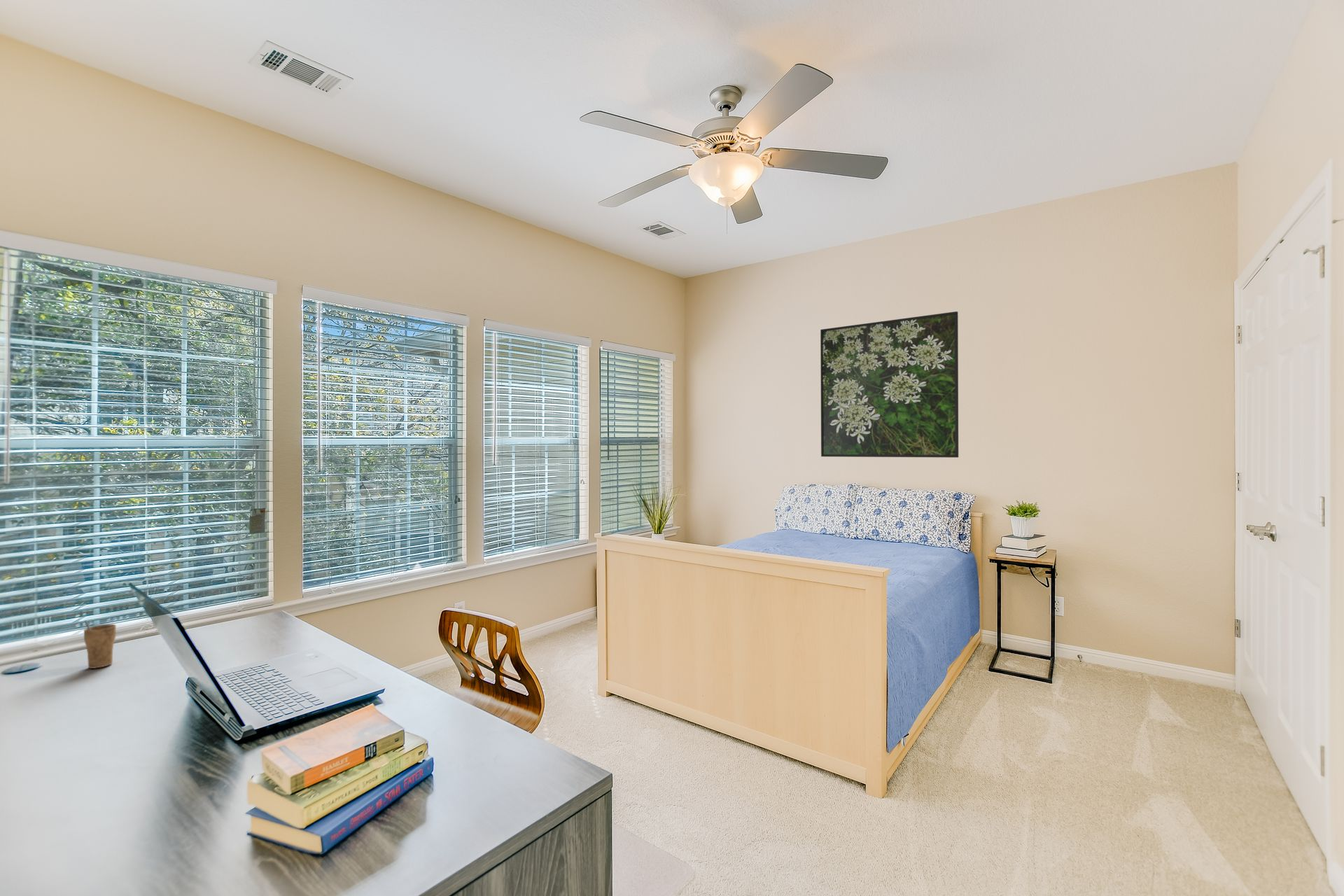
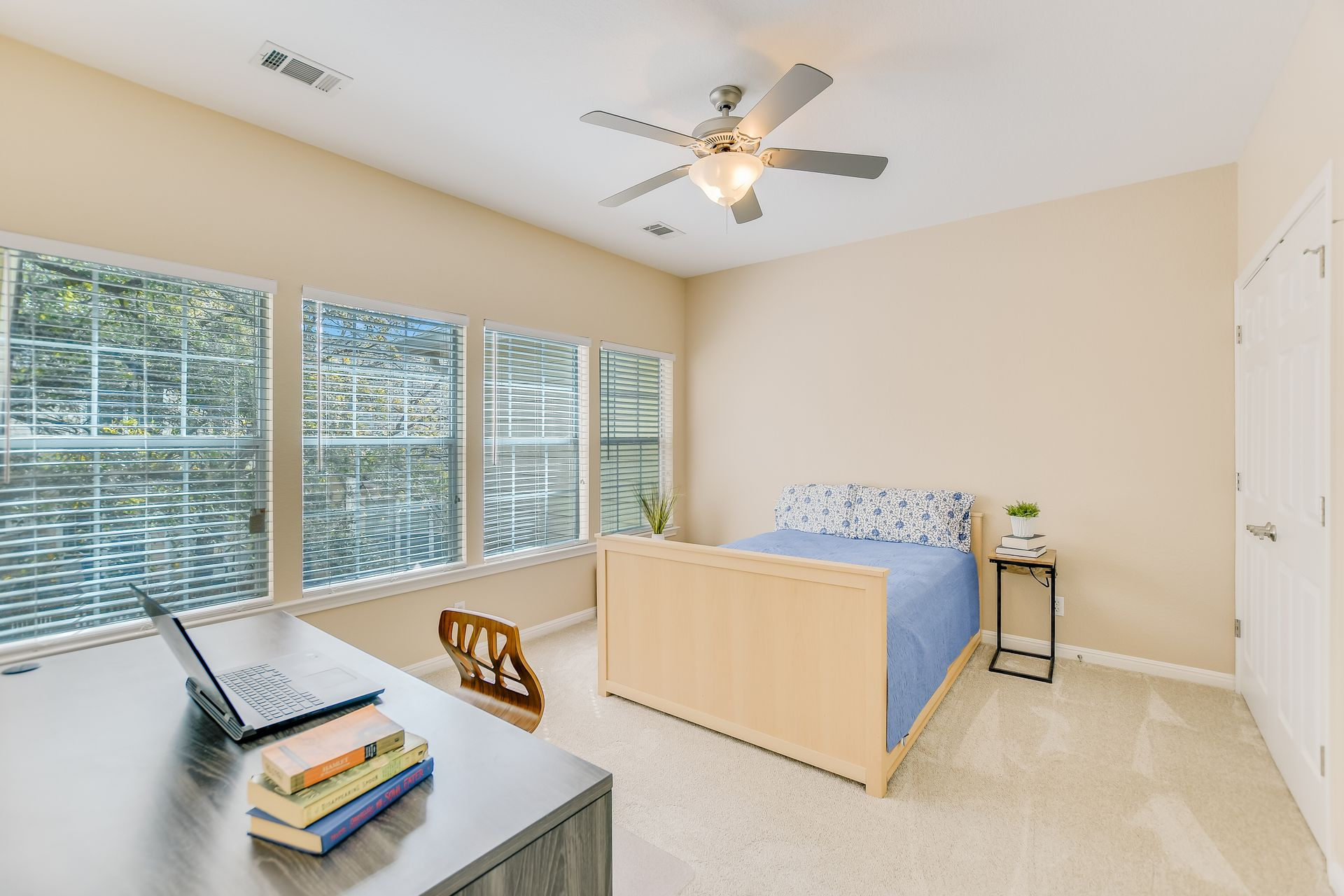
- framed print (885, 388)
- cup (100, 641)
